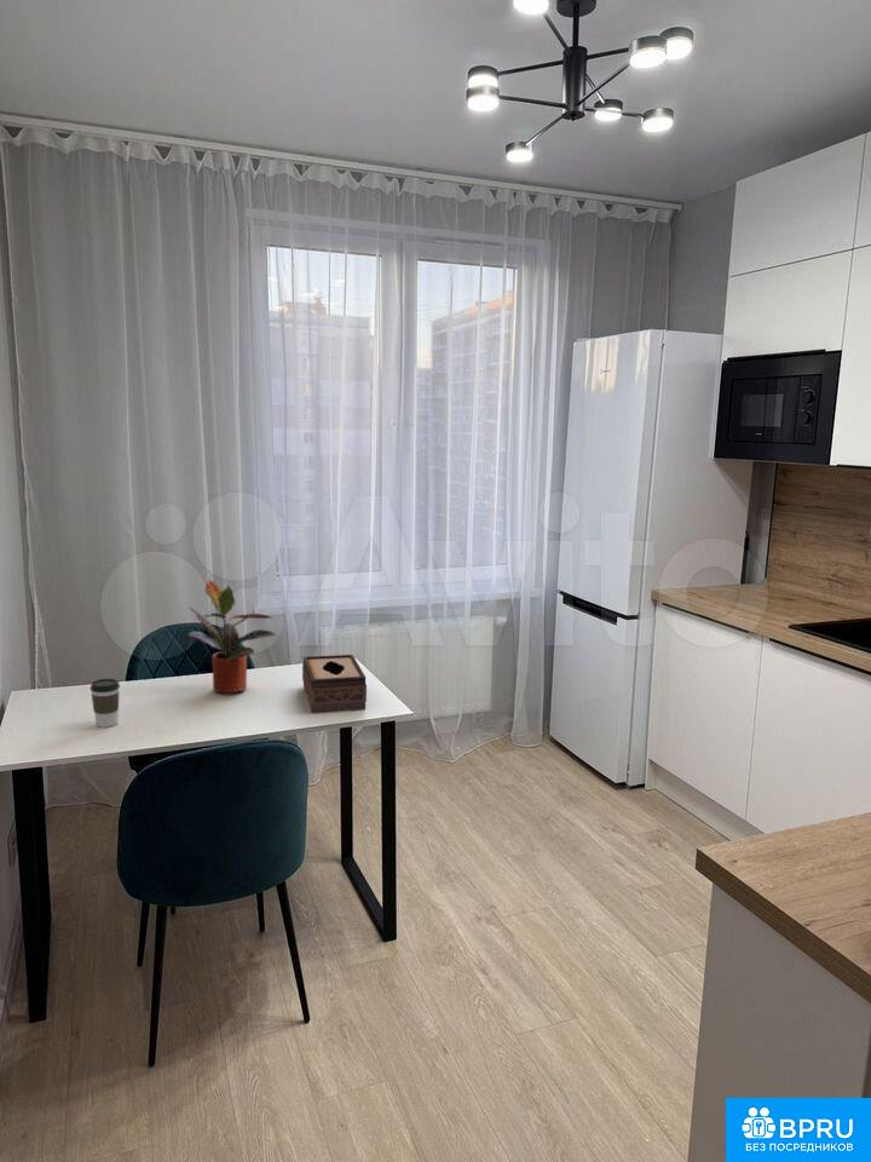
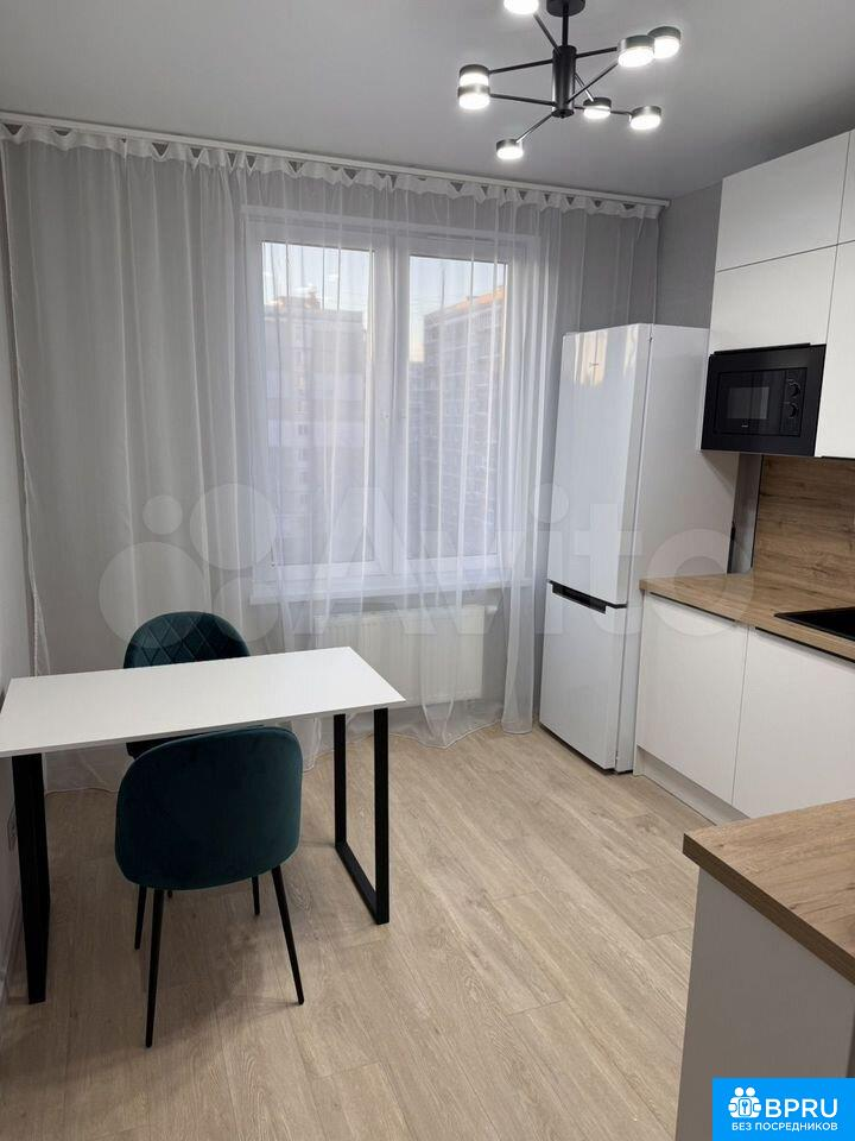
- coffee cup (105, 702)
- potted plant (229, 639)
- tissue box (333, 681)
